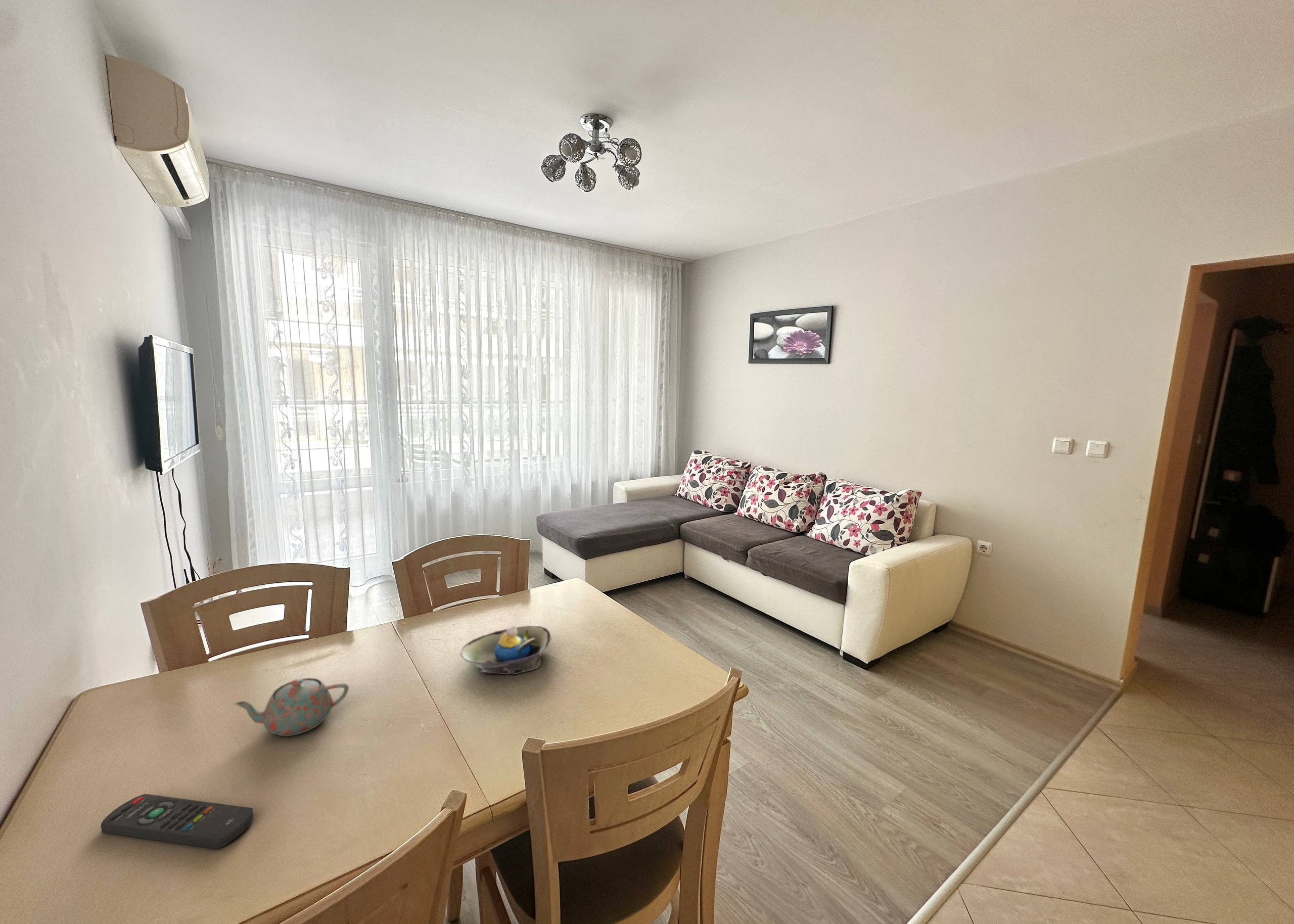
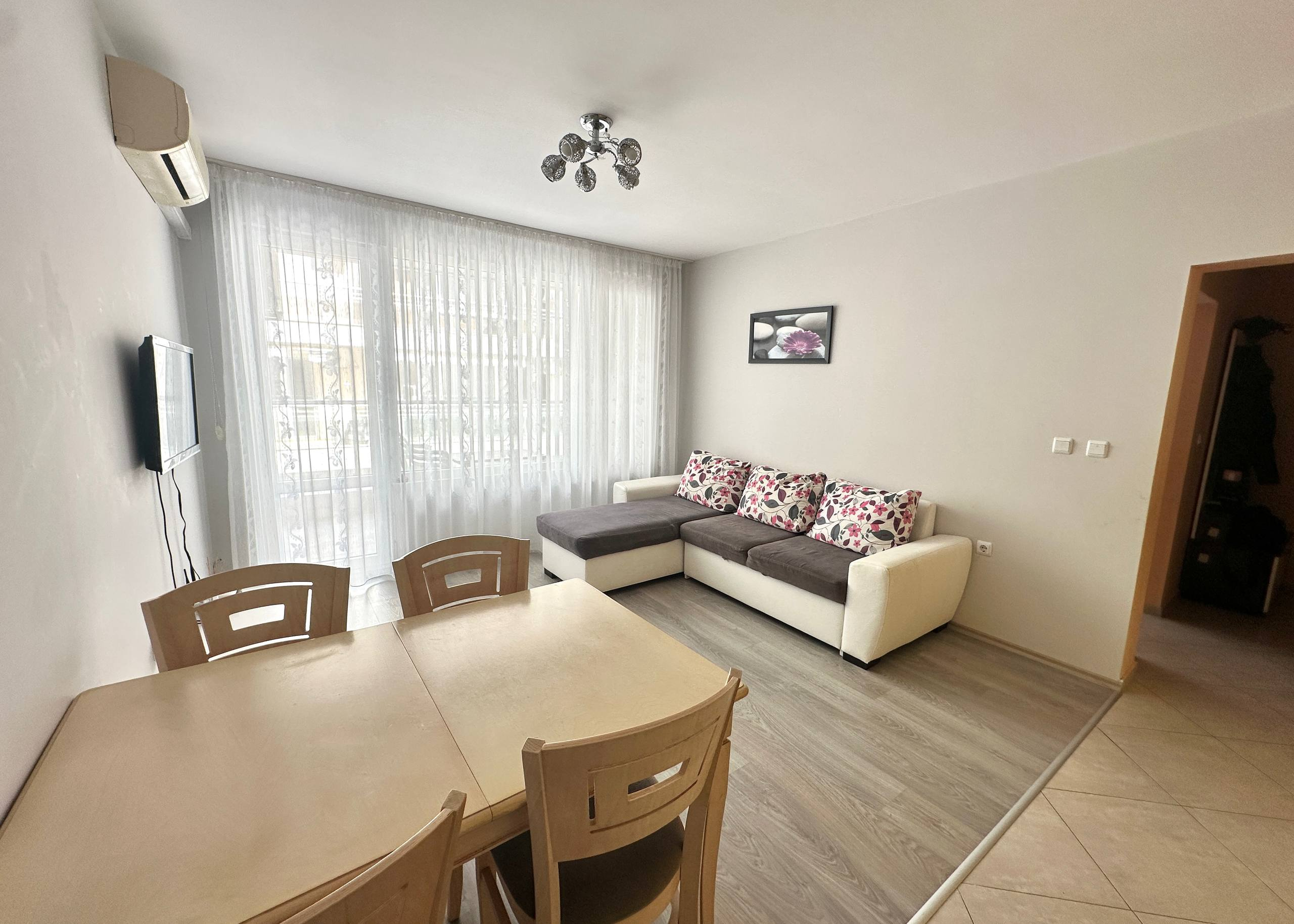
- remote control (178, 819)
- decorative bowl (519, 640)
- teapot (294, 703)
